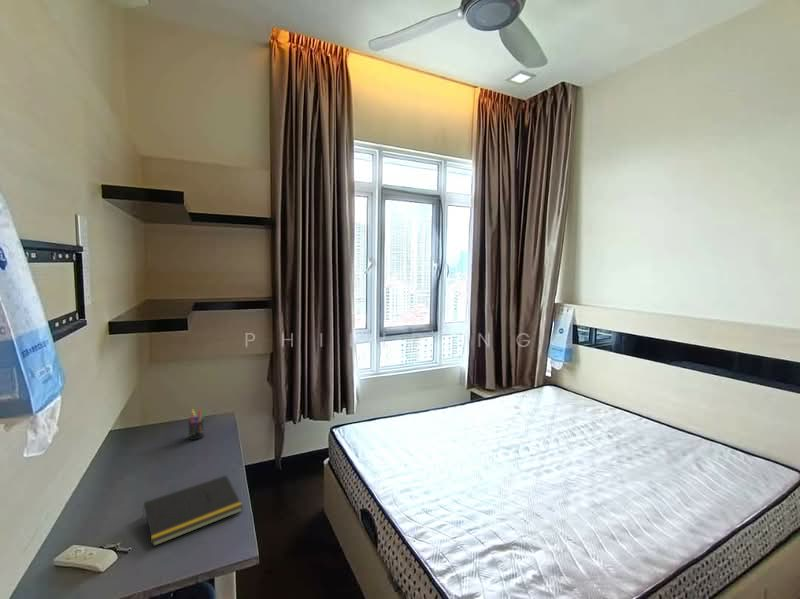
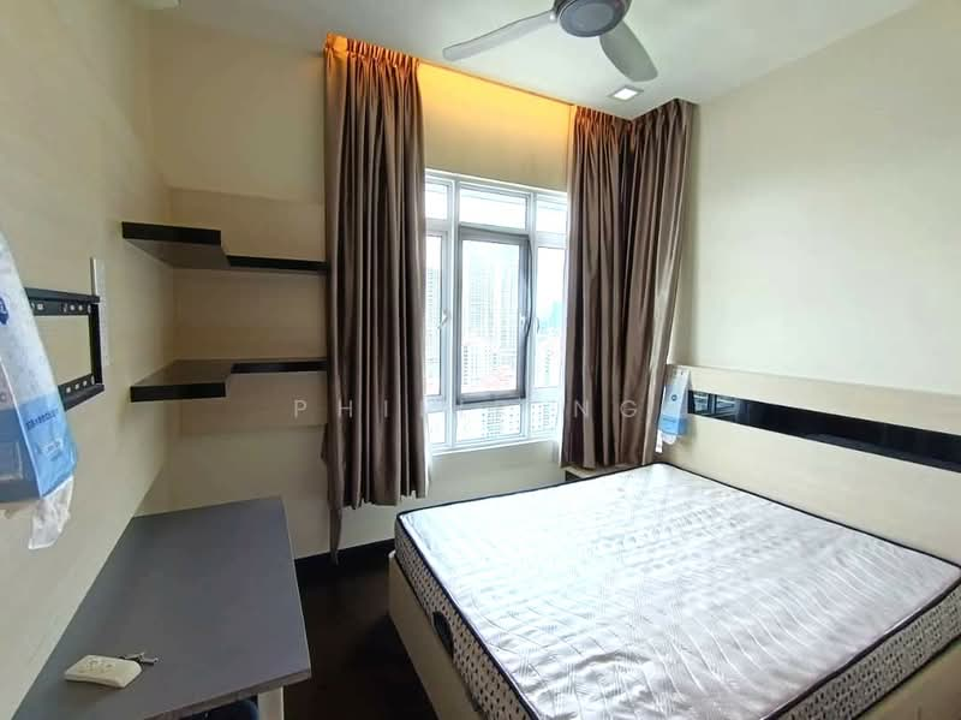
- pen holder (198, 422)
- notepad (194, 506)
